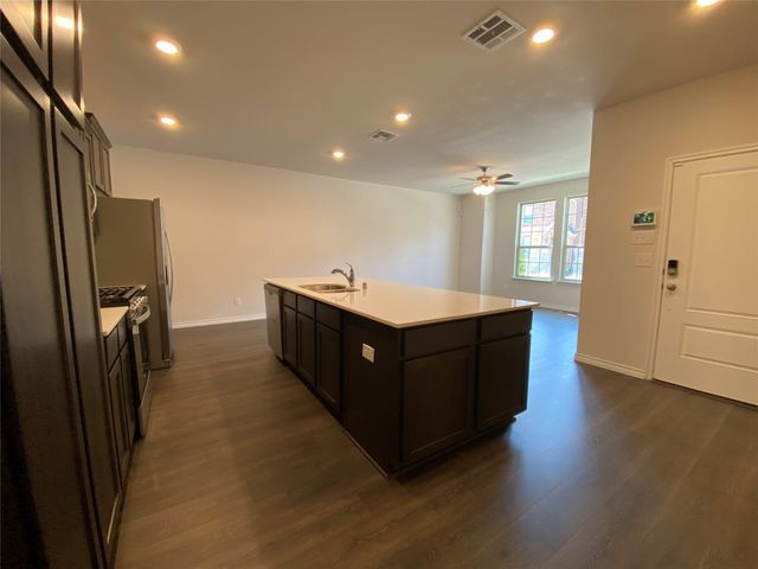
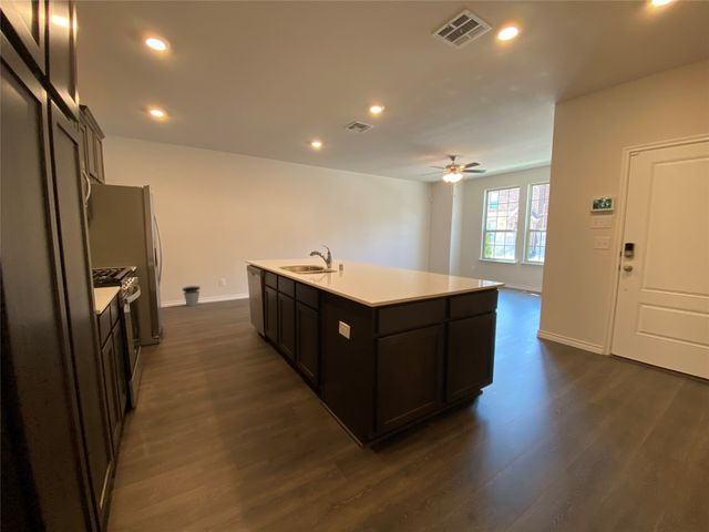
+ trash can (192, 295)
